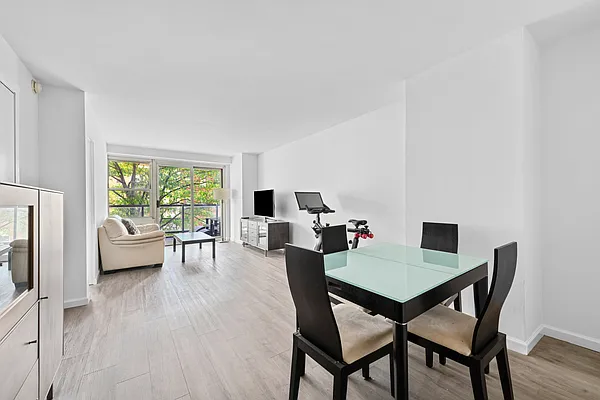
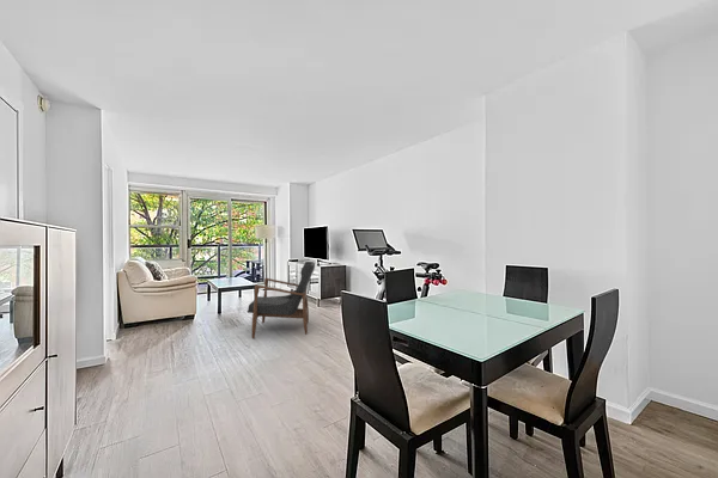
+ armchair (284, 296)
